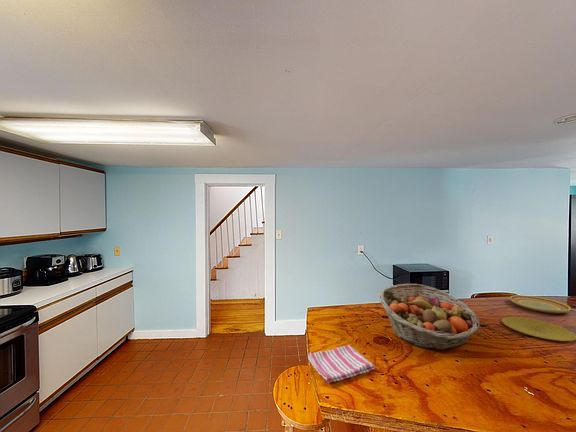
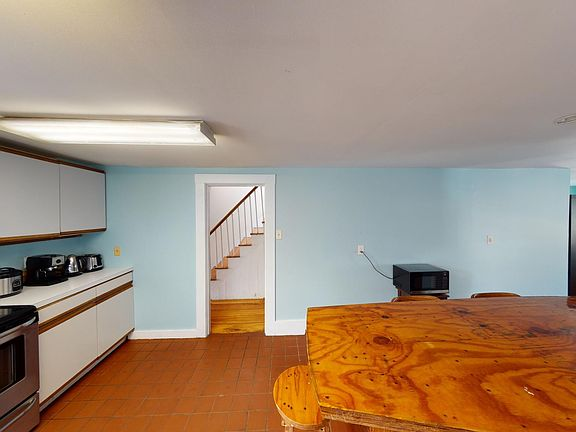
- plate (536, 328)
- fruit basket (426, 313)
- plate (538, 304)
- dish towel (340, 360)
